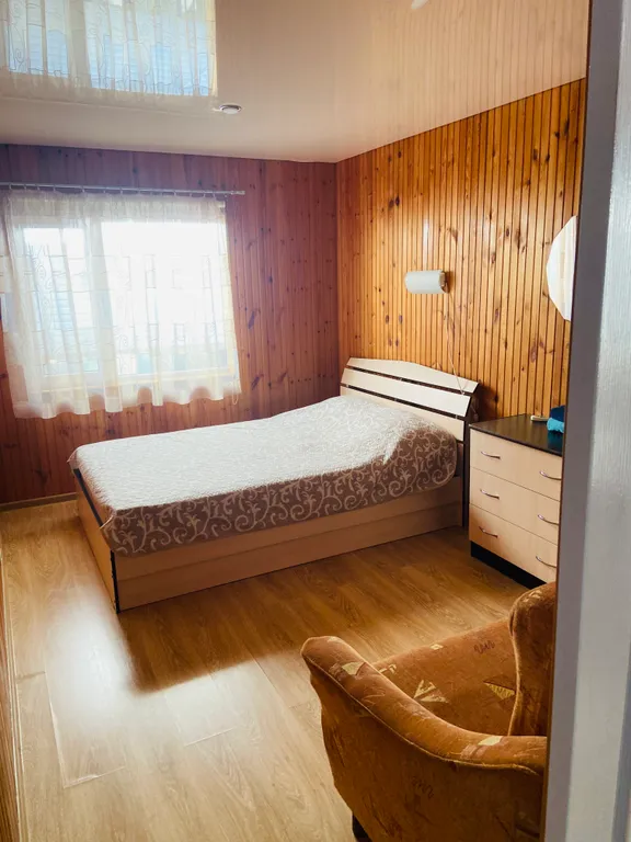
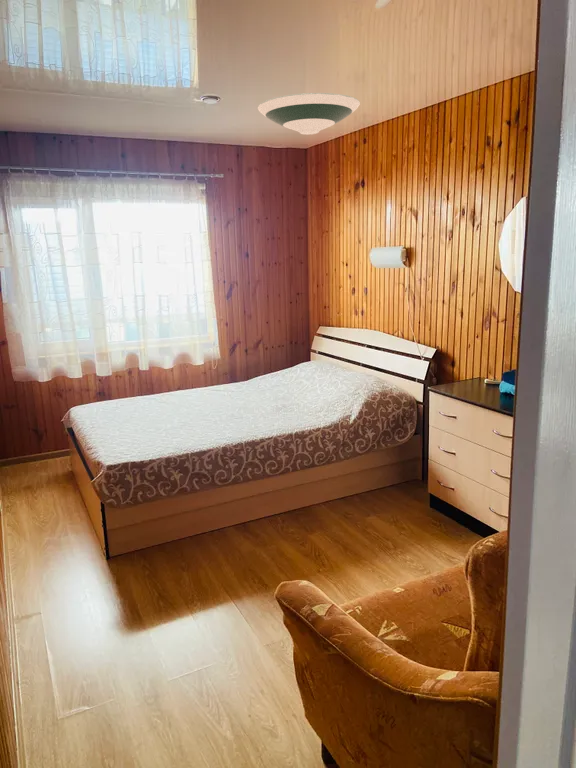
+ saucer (308, 119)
